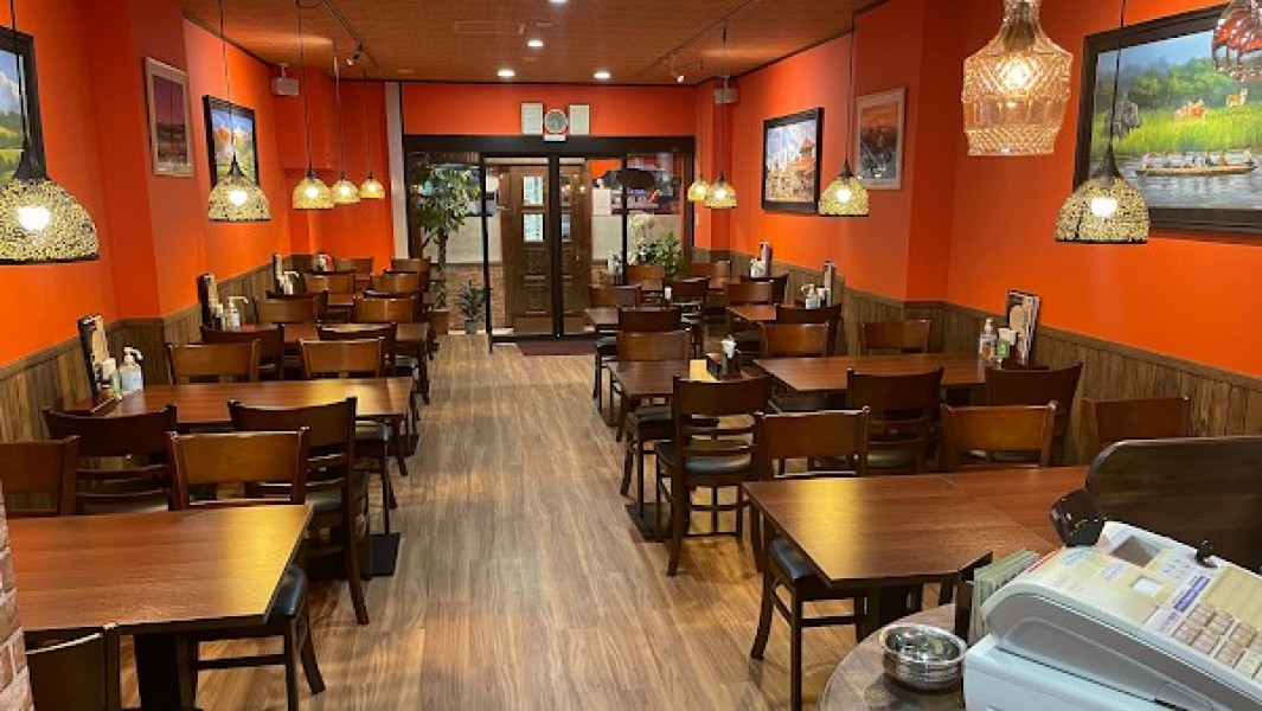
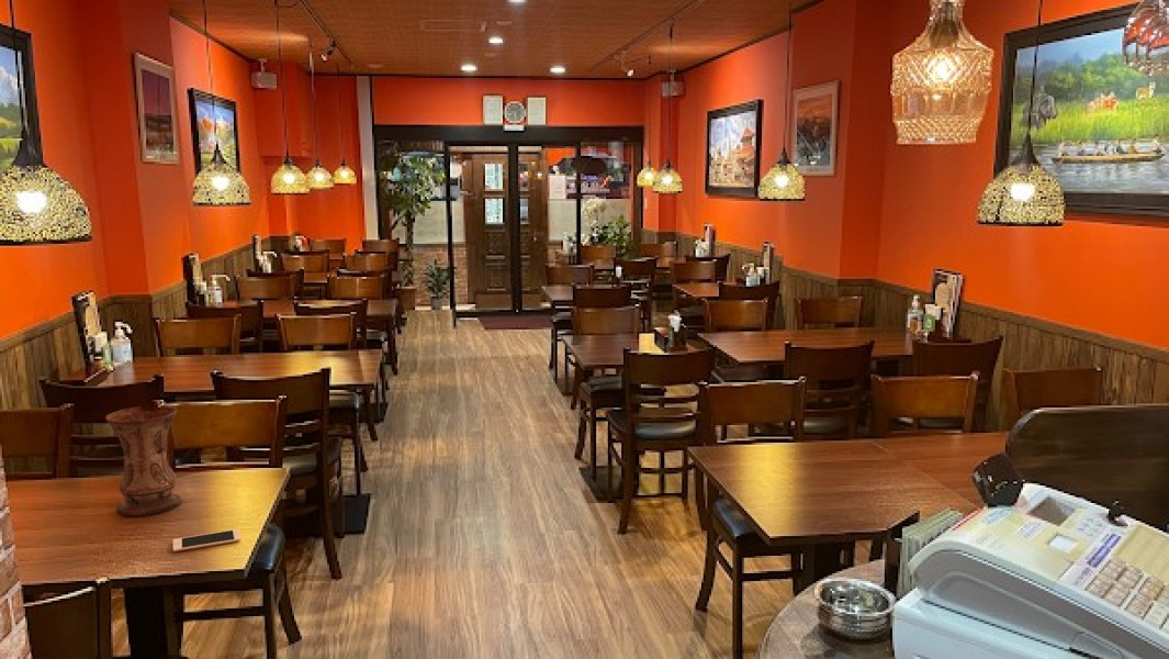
+ cell phone (206, 539)
+ vase (145, 459)
